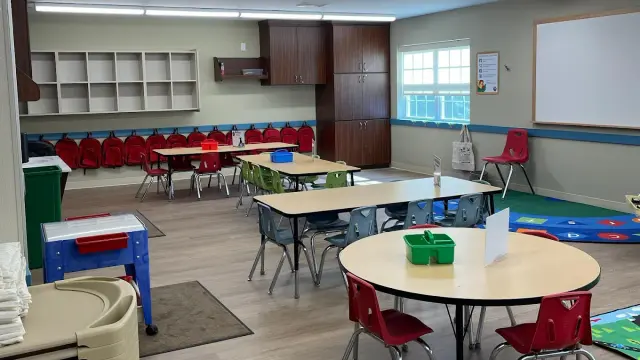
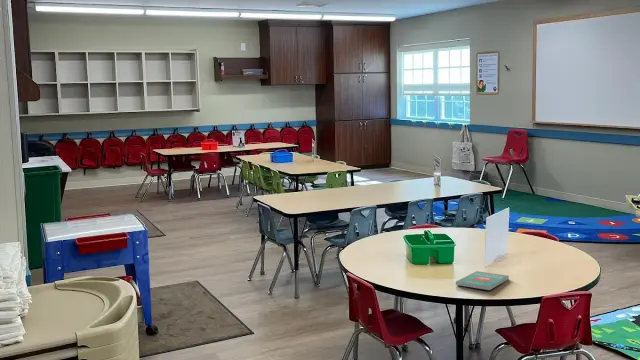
+ book (482, 280)
